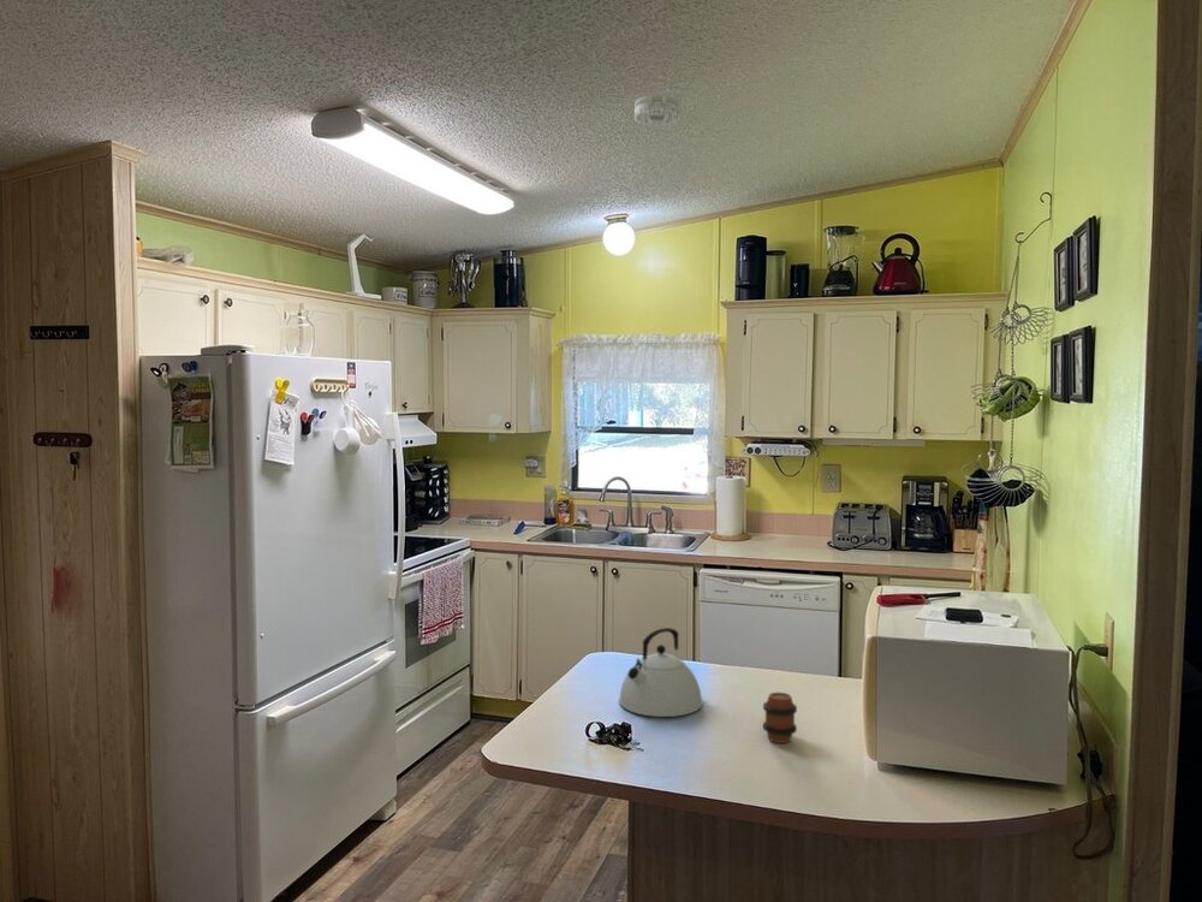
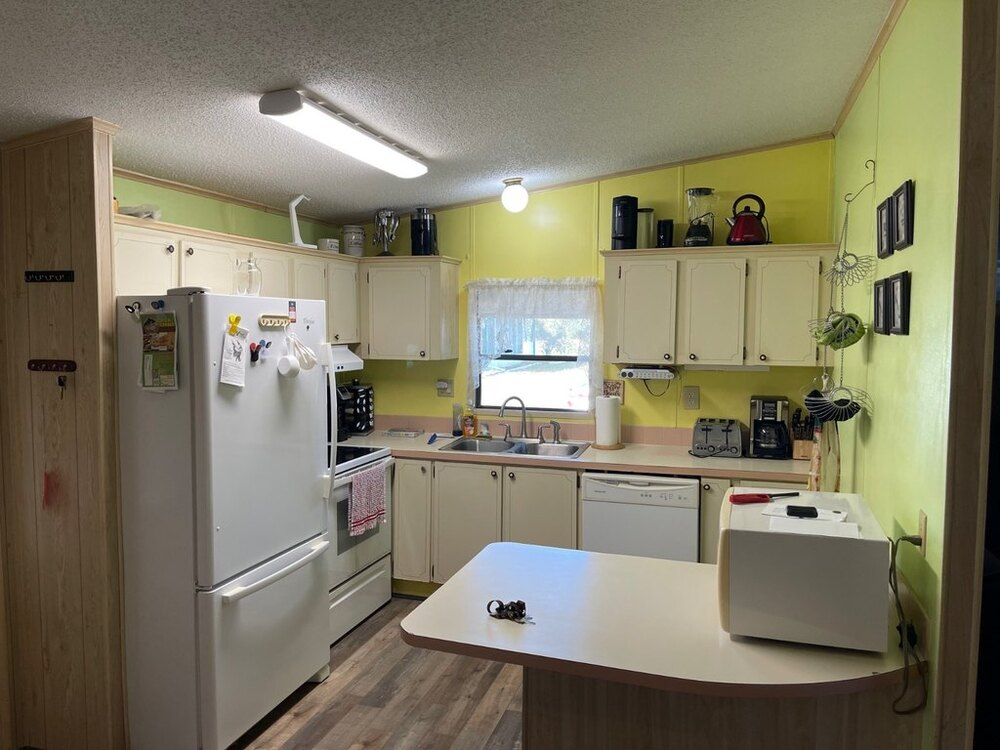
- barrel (779, 717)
- kettle (659, 665)
- smoke detector (656, 108)
